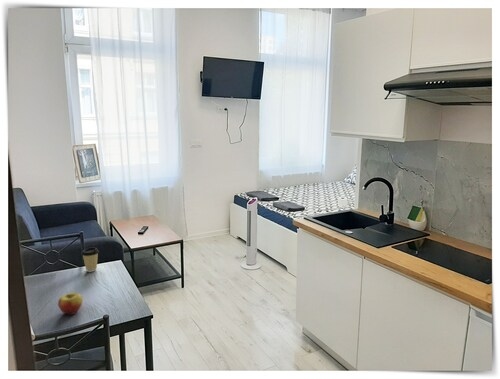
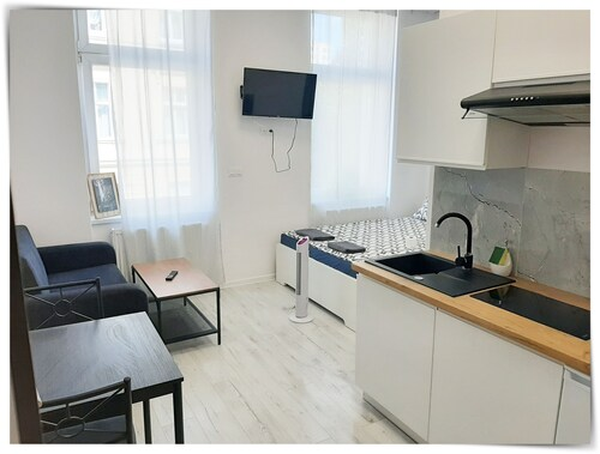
- coffee cup (90, 259)
- apple (70, 303)
